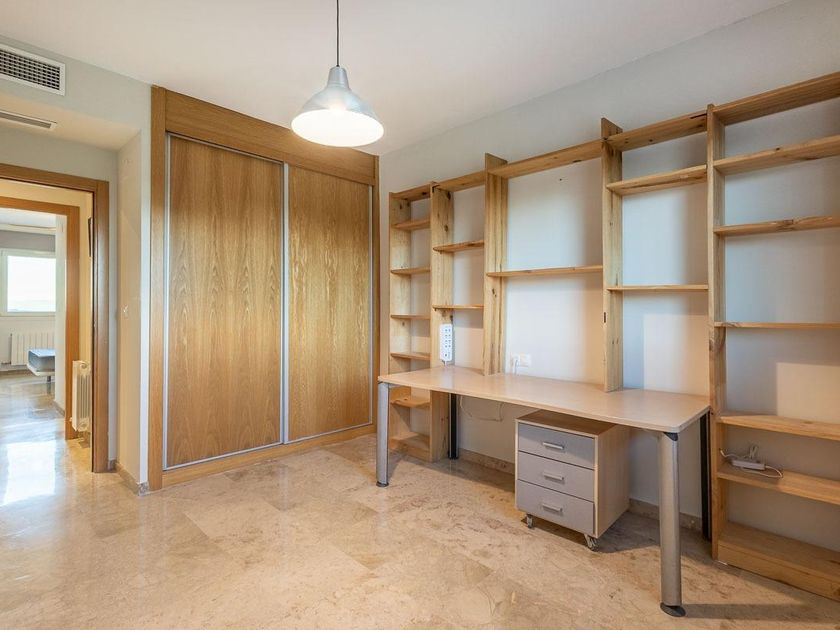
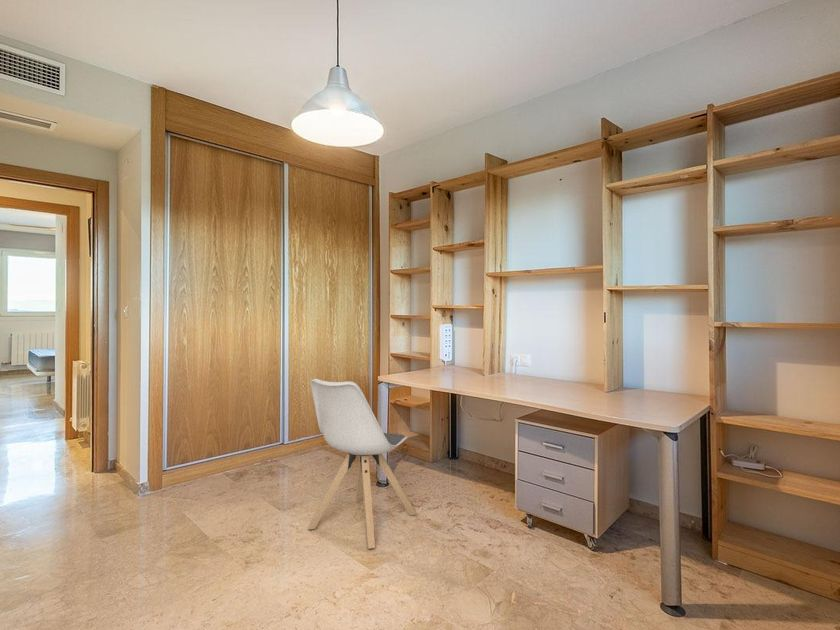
+ chair (361, 448)
